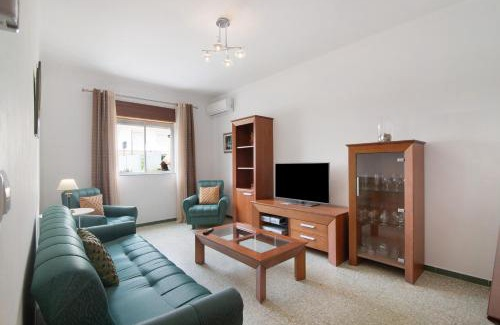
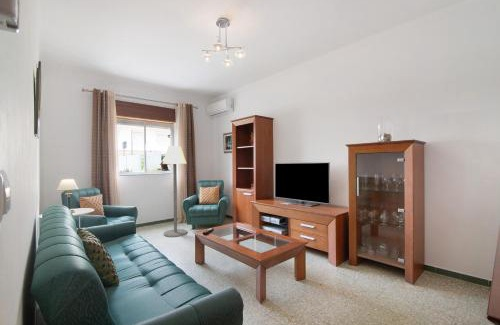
+ floor lamp (175, 189)
